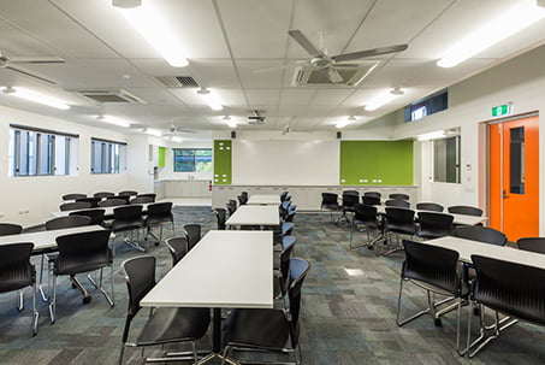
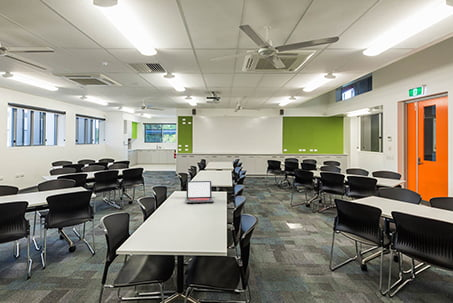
+ laptop (199, 191)
